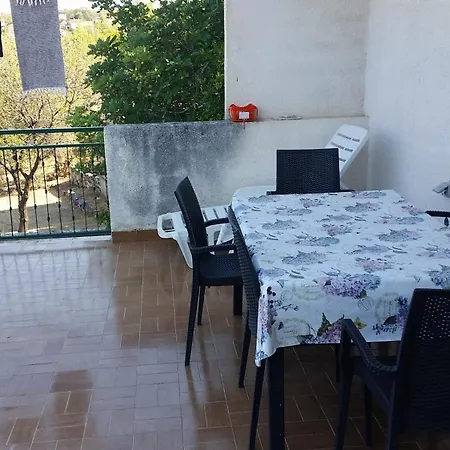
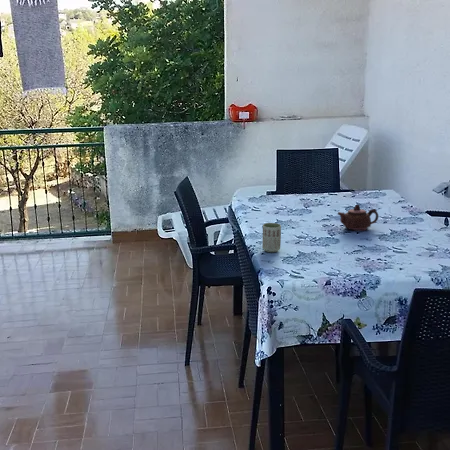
+ cup (271, 237)
+ teapot (358, 216)
